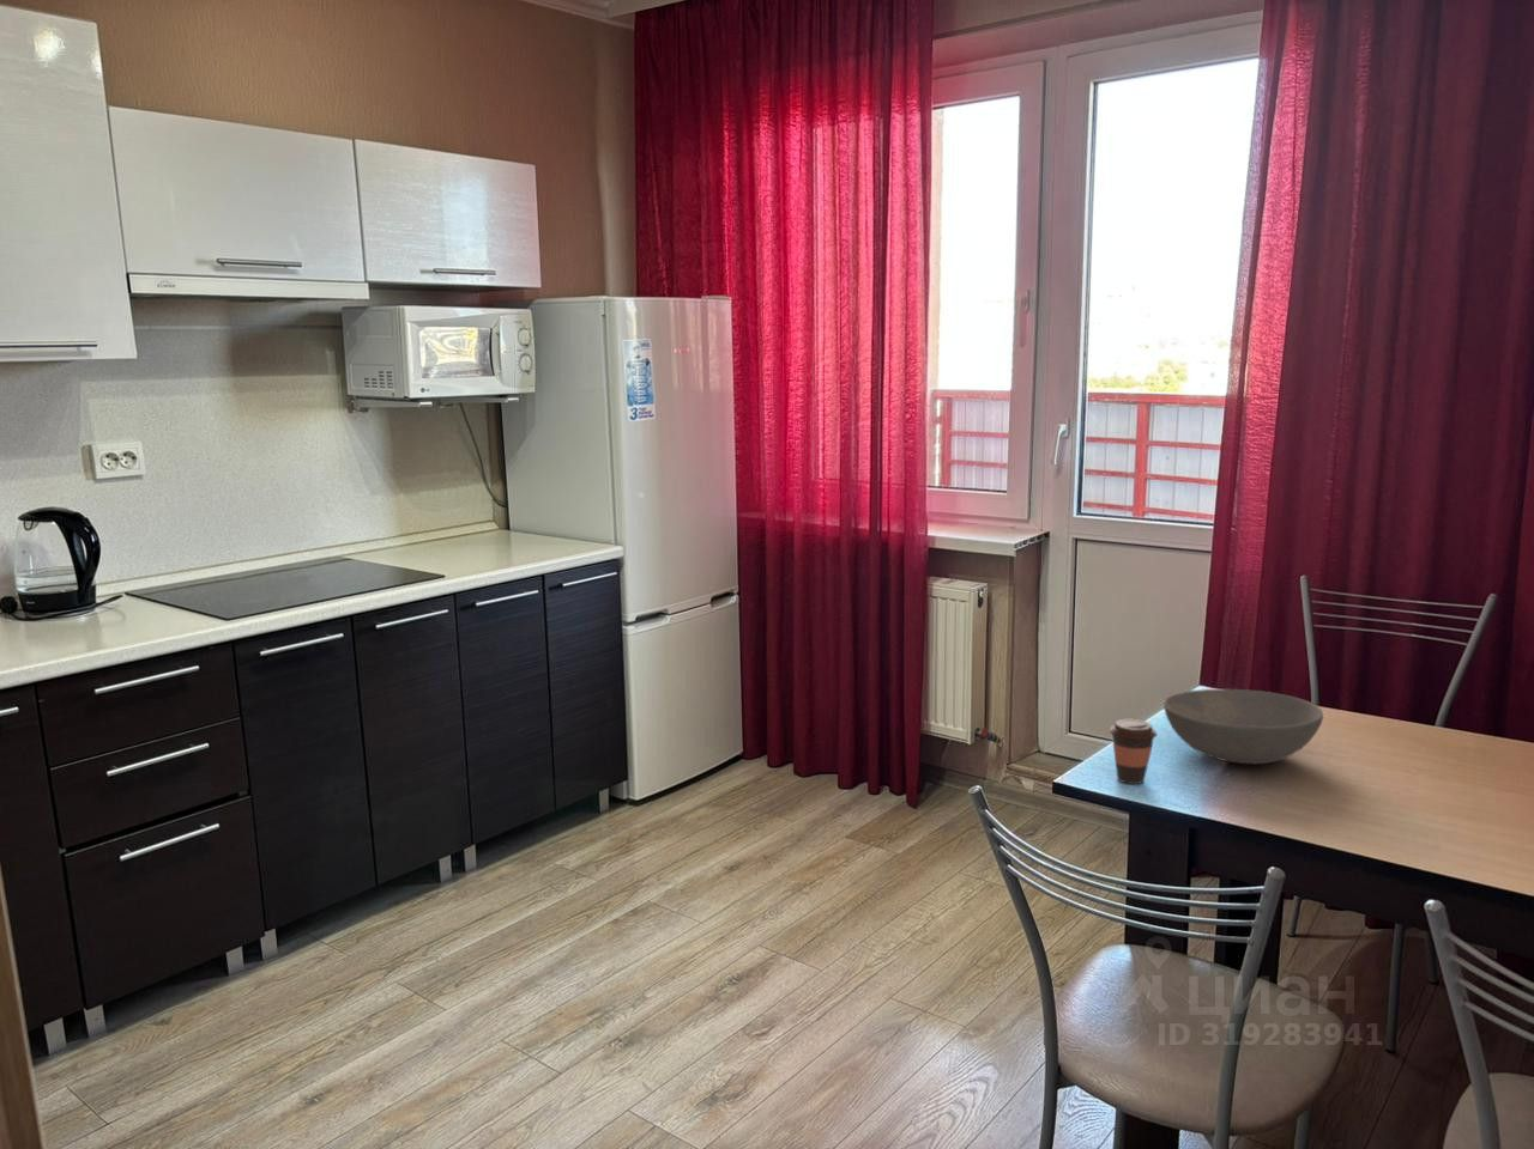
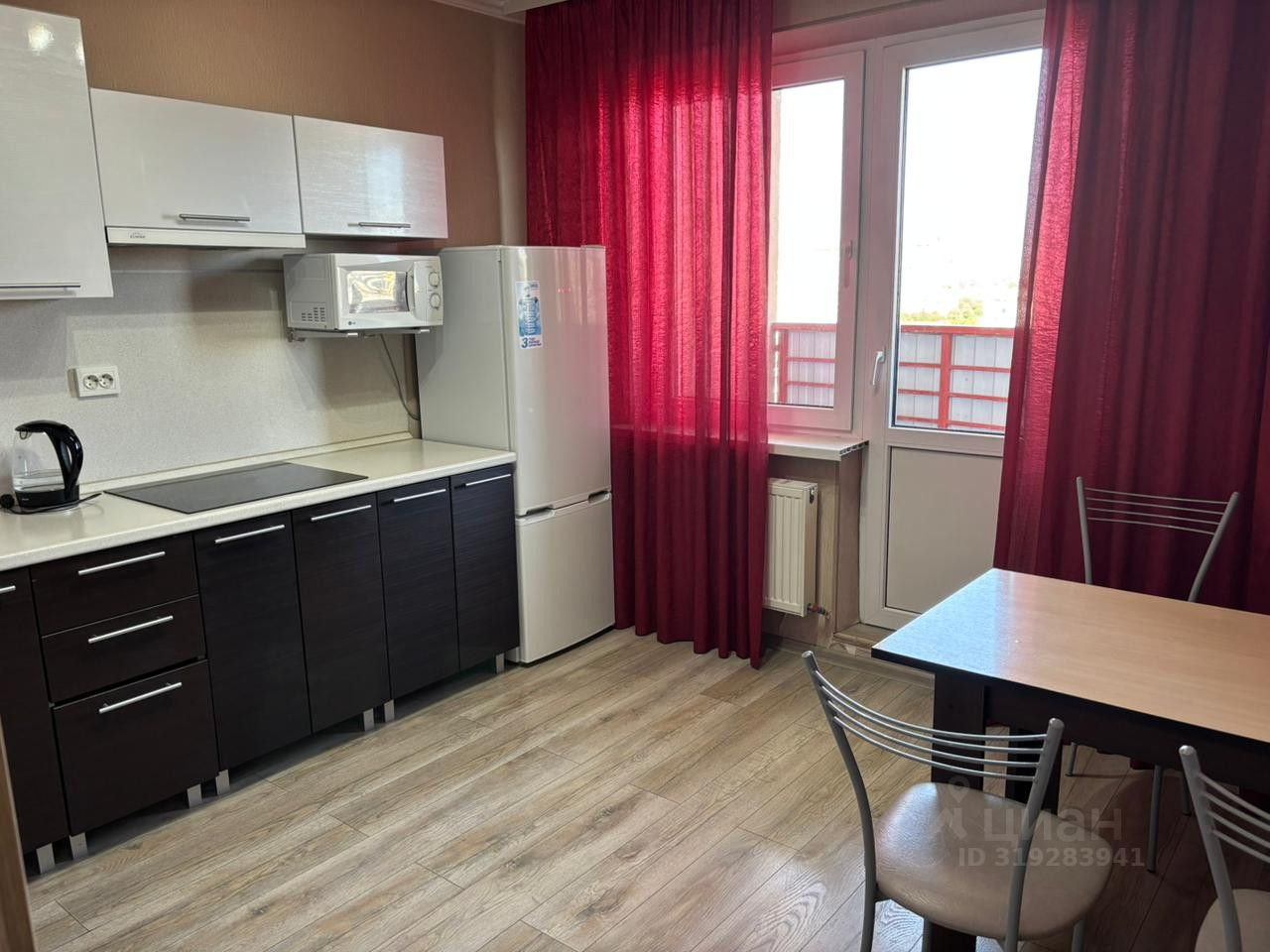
- bowl (1240, 730)
- coffee cup (1132, 752)
